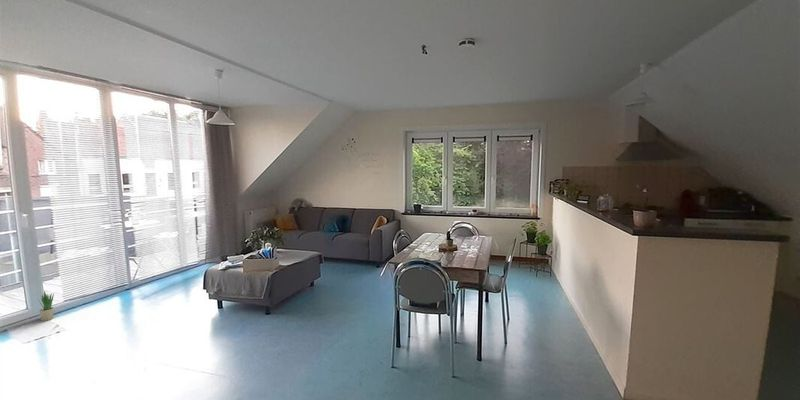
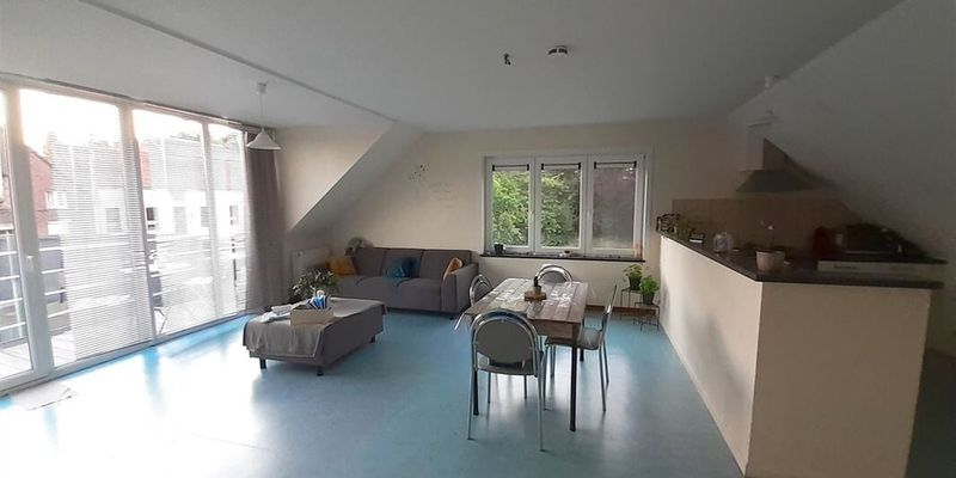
- potted plant (47, 304)
